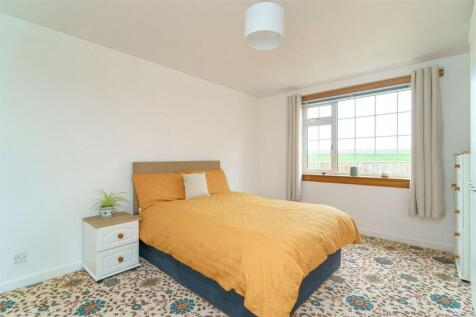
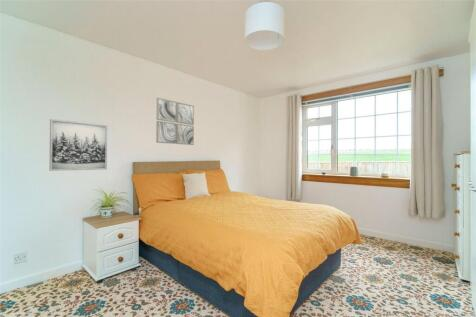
+ wall art (176, 122)
+ wall art (80, 146)
